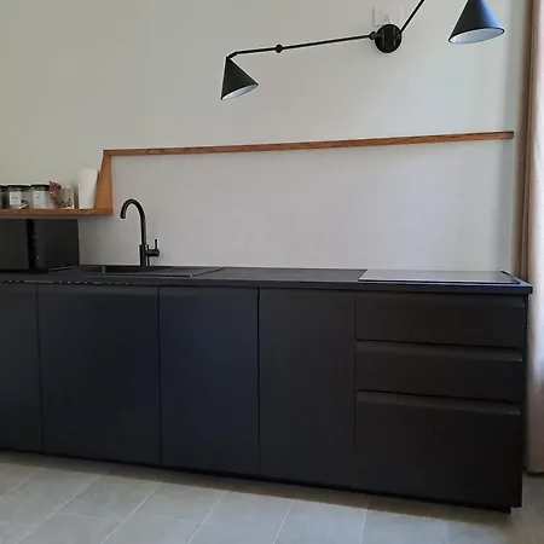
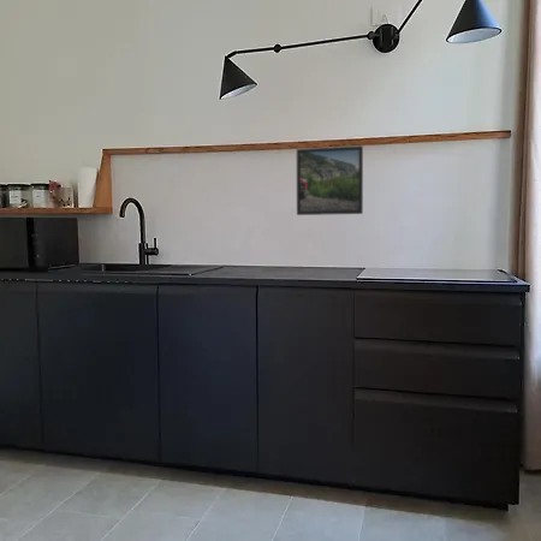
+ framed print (328, 180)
